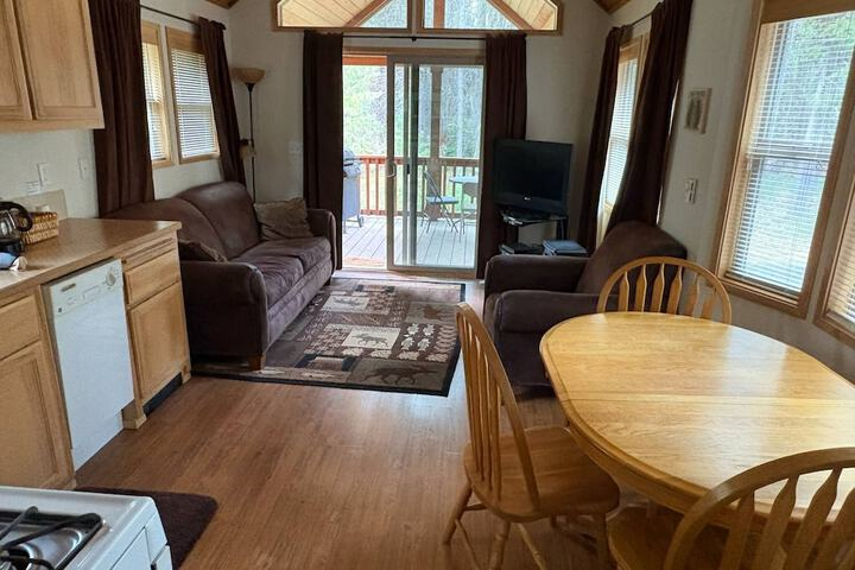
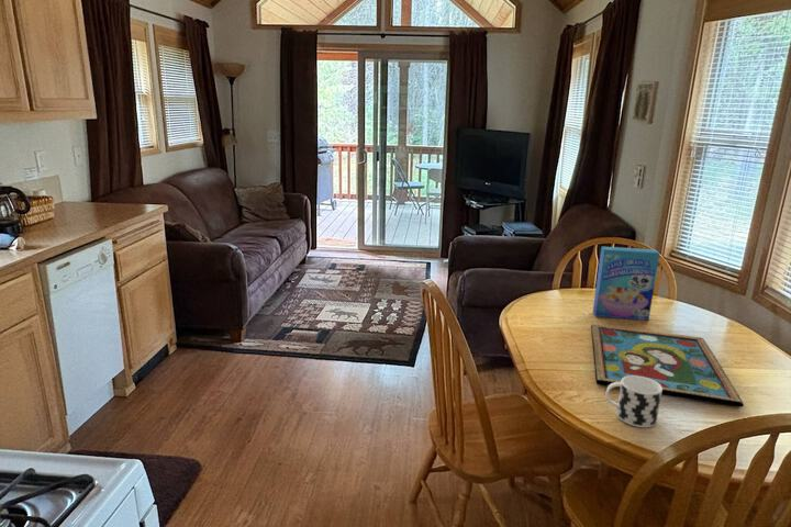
+ cup (632, 400)
+ framed painting (655, 358)
+ cereal box (624, 282)
